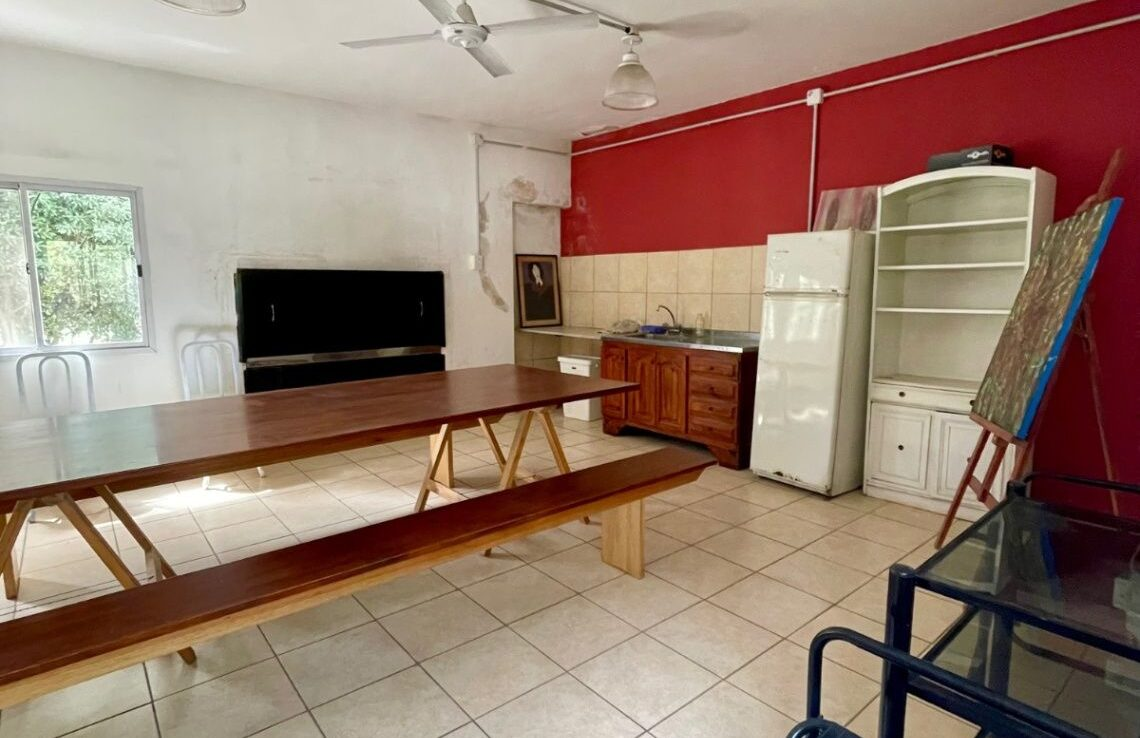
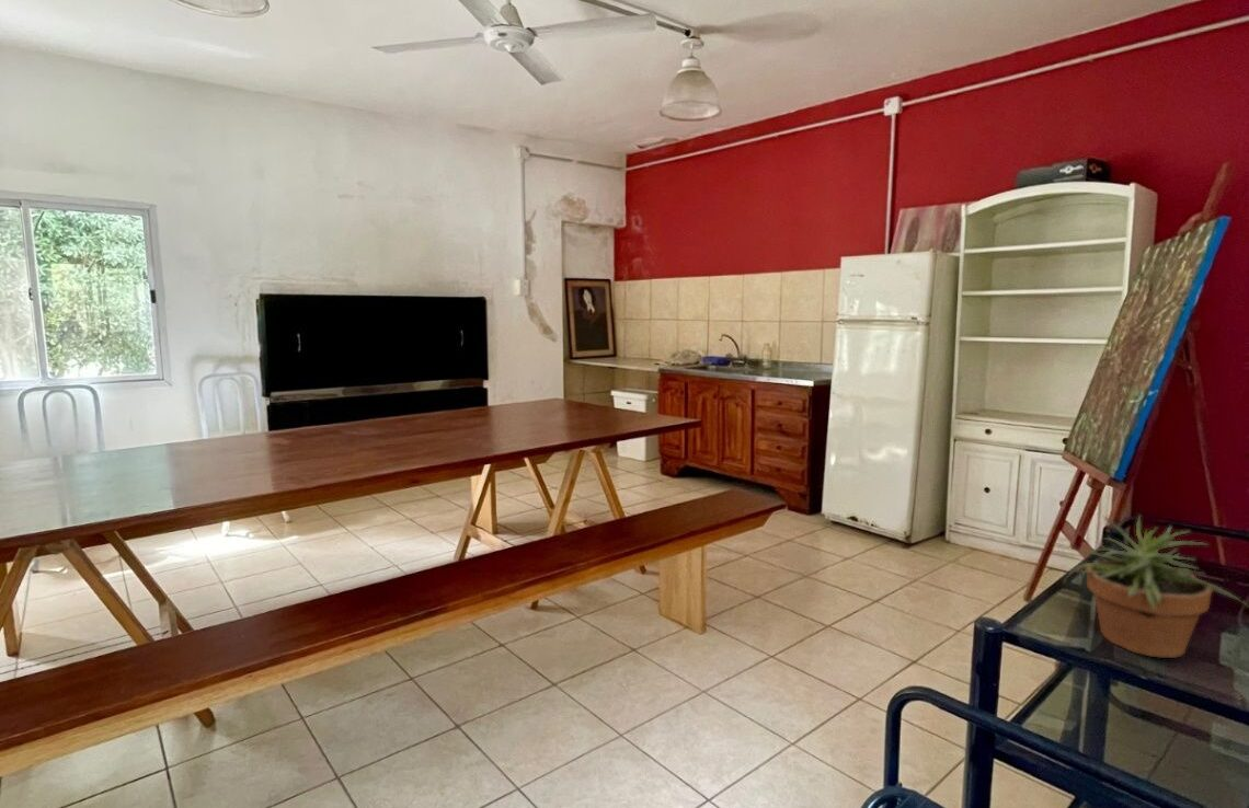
+ potted plant (1146, 580)
